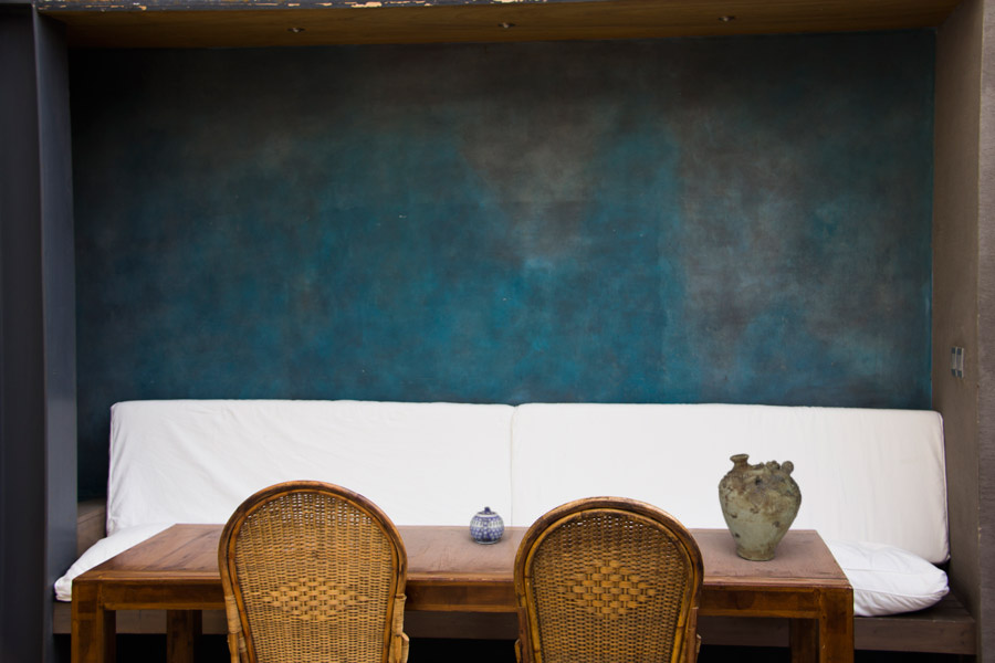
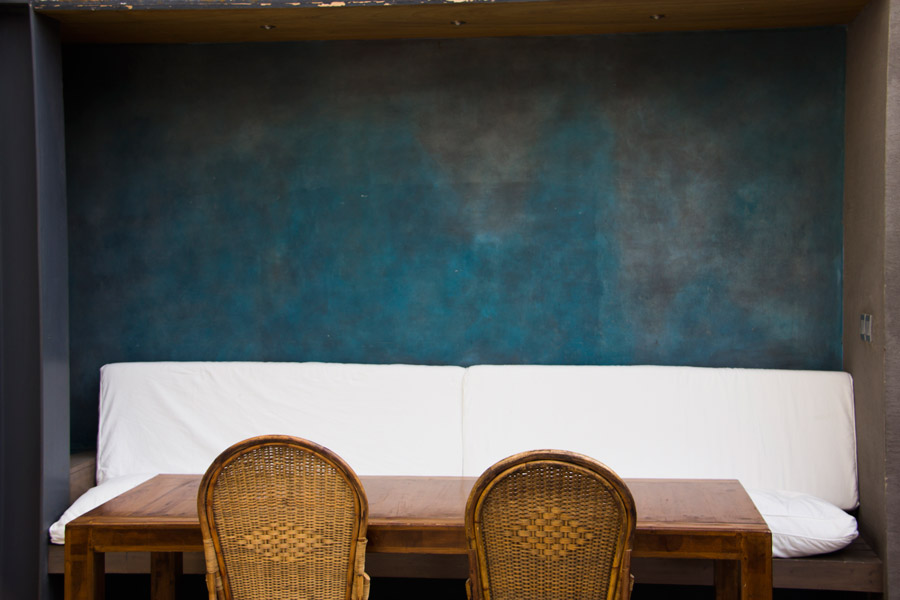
- vase (758, 506)
- teapot (486, 524)
